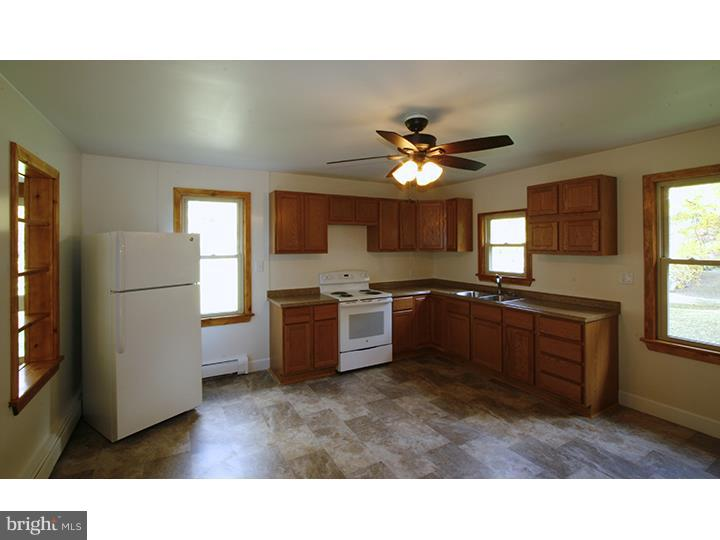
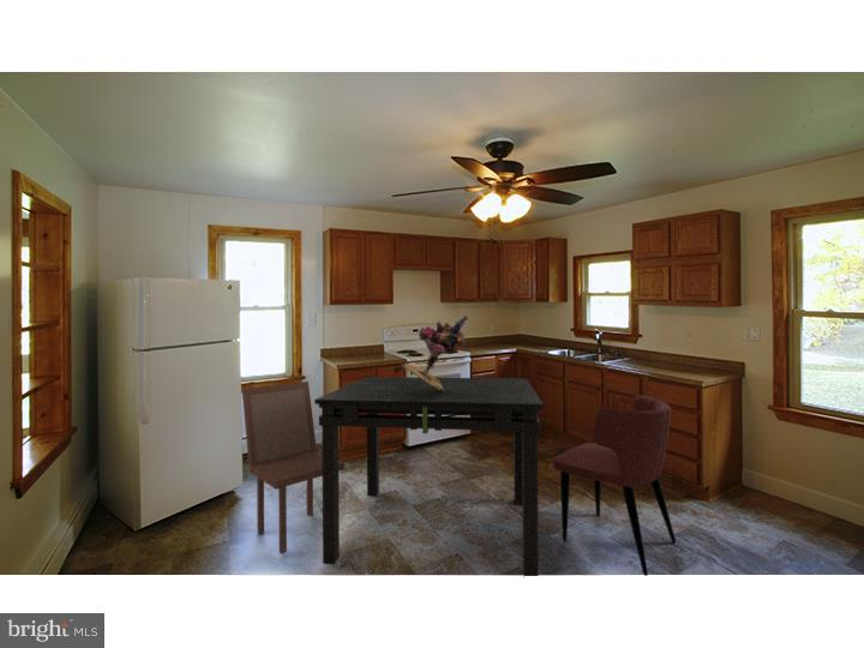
+ bouquet (431, 353)
+ dining chair (613, 469)
+ dining chair (293, 458)
+ dining table (426, 432)
